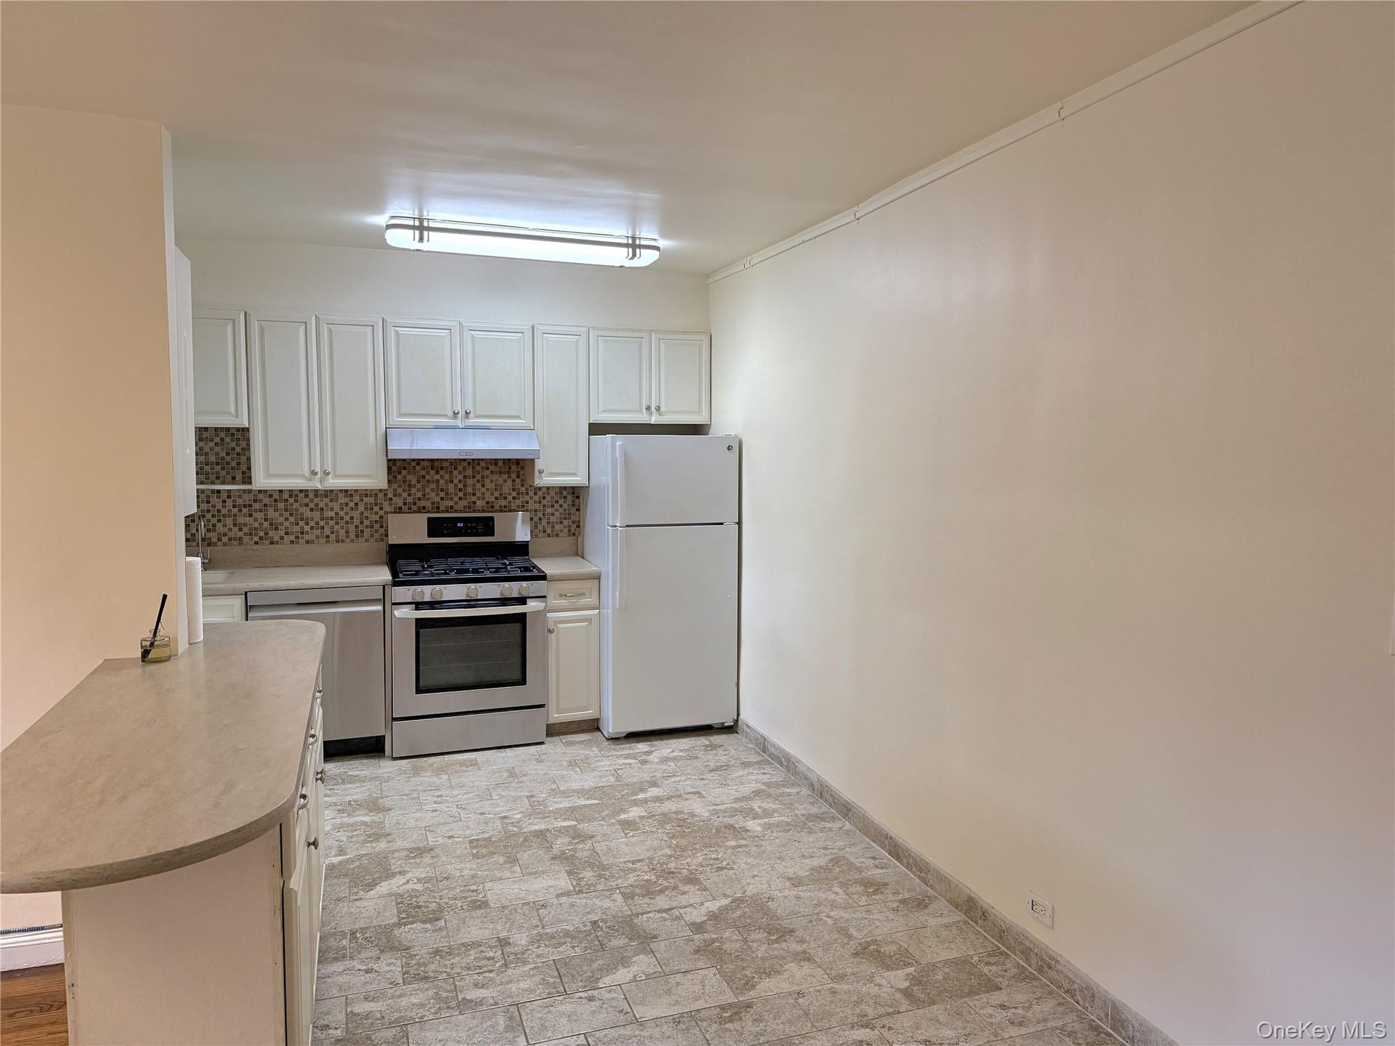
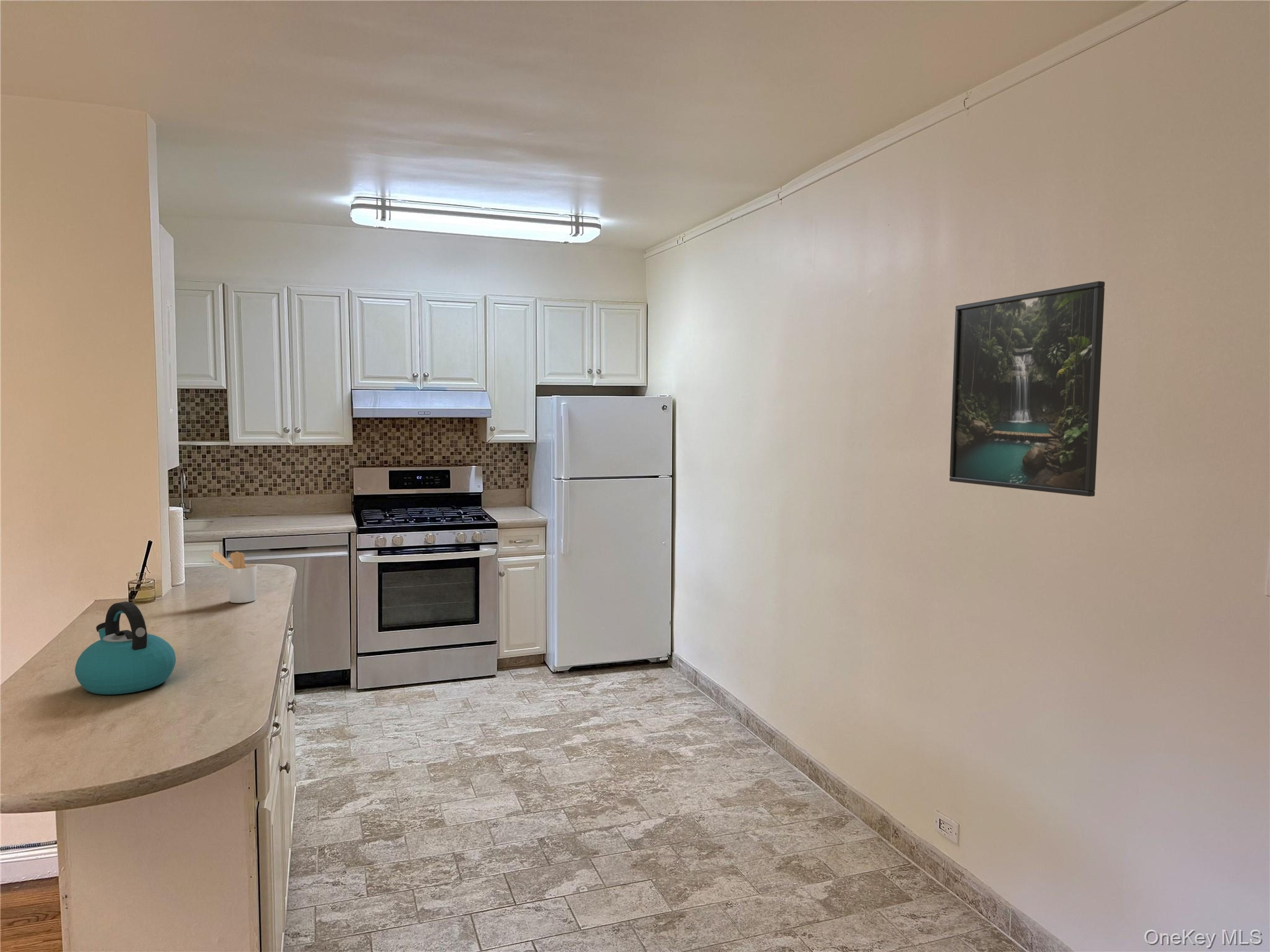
+ kettle (123, 642)
+ utensil holder (233, 575)
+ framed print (1019, 392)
